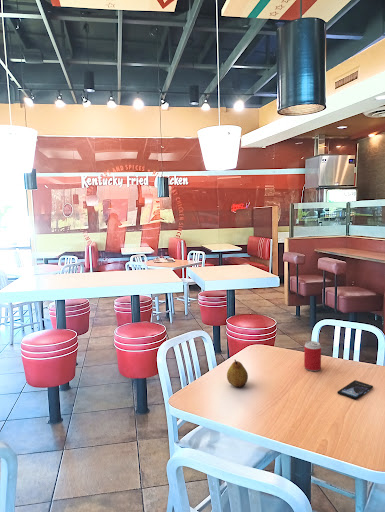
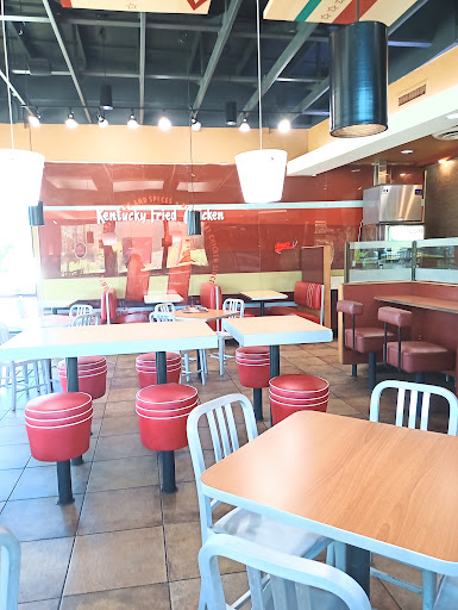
- fruit (237, 370)
- smartphone (355, 389)
- beverage can (312, 355)
